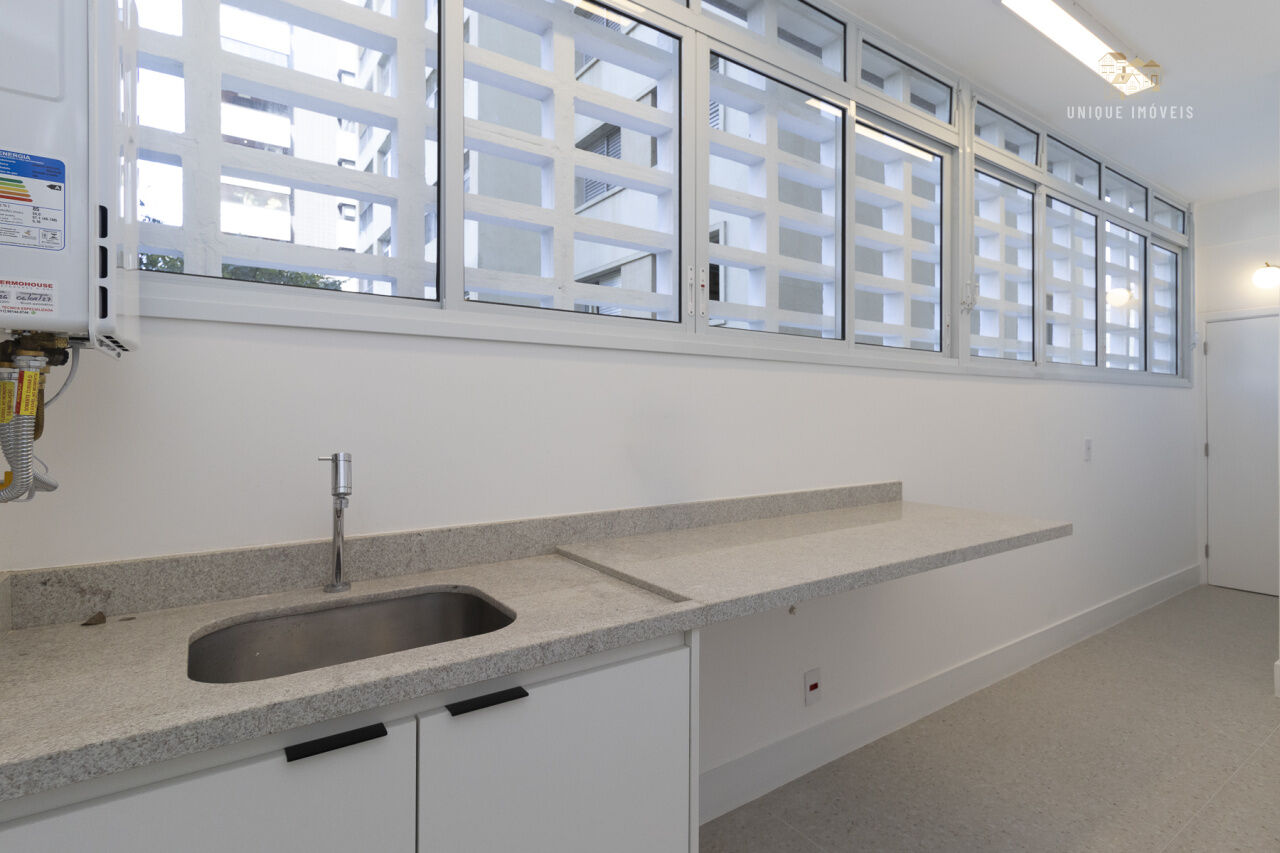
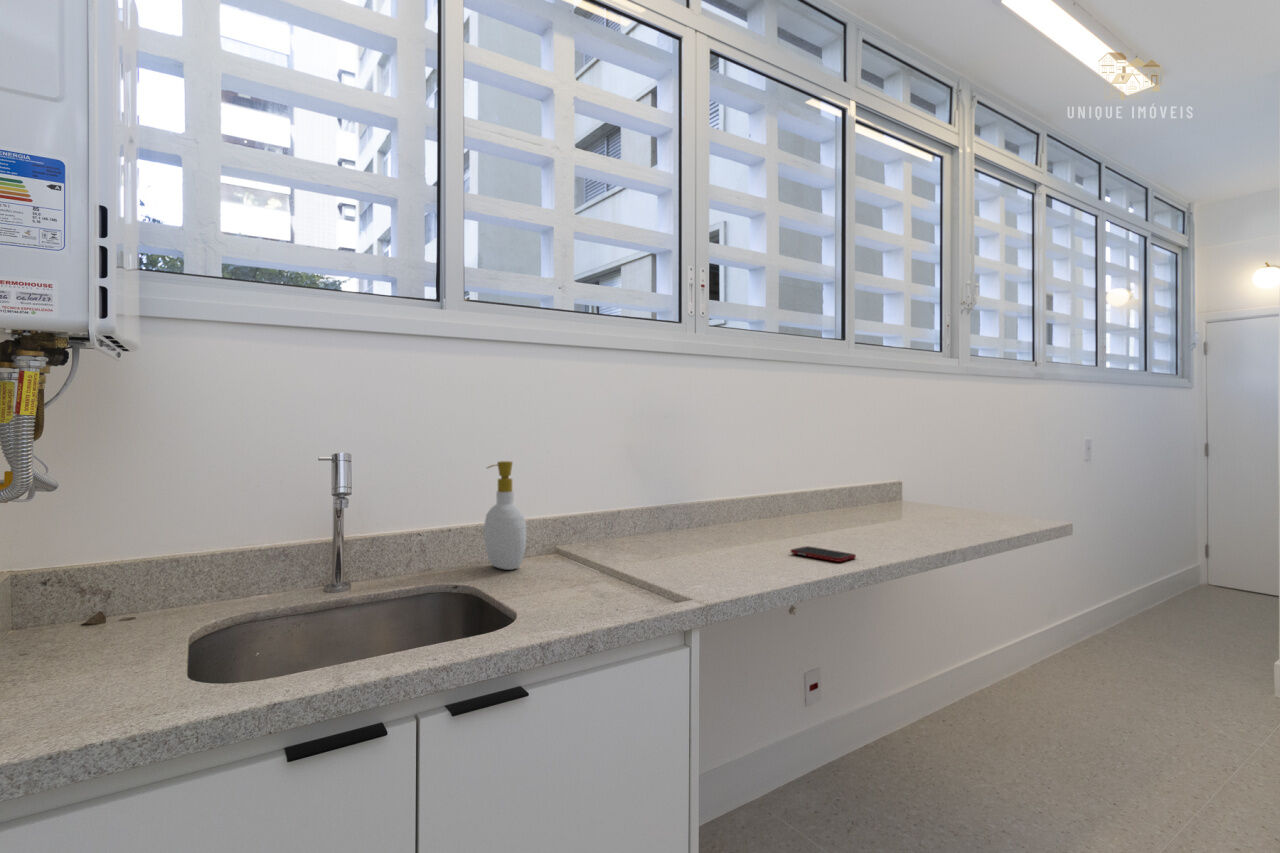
+ cell phone (822, 553)
+ soap bottle (503, 514)
